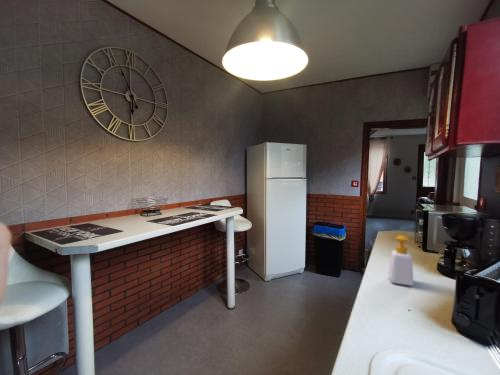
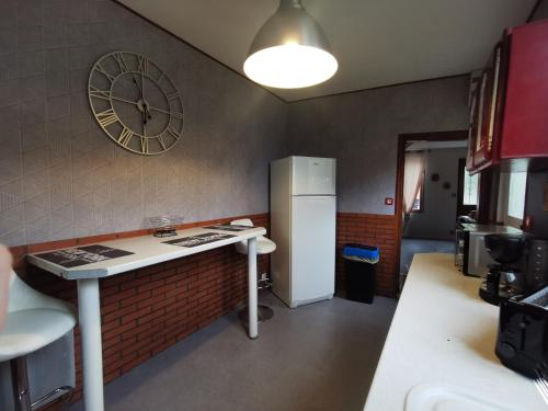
- soap bottle (400, 257)
